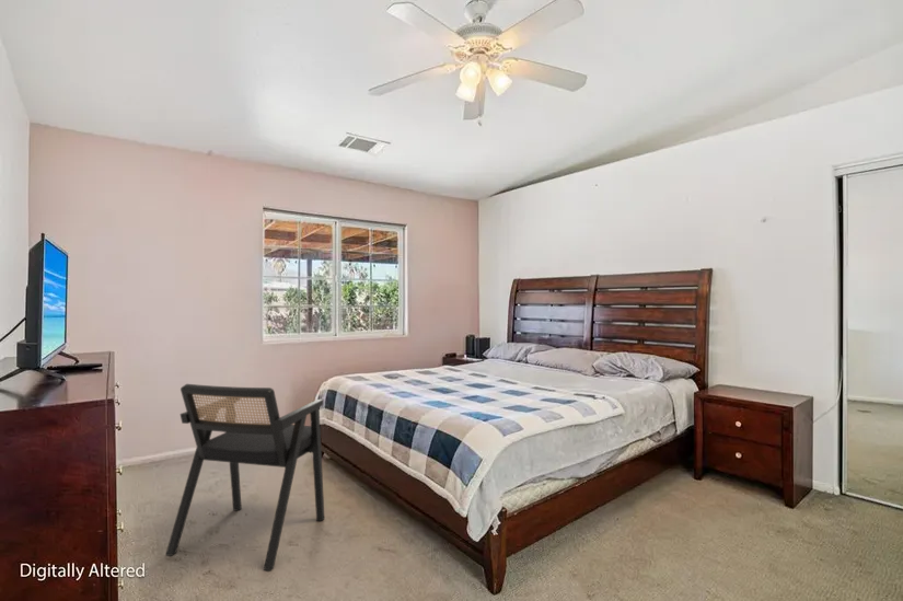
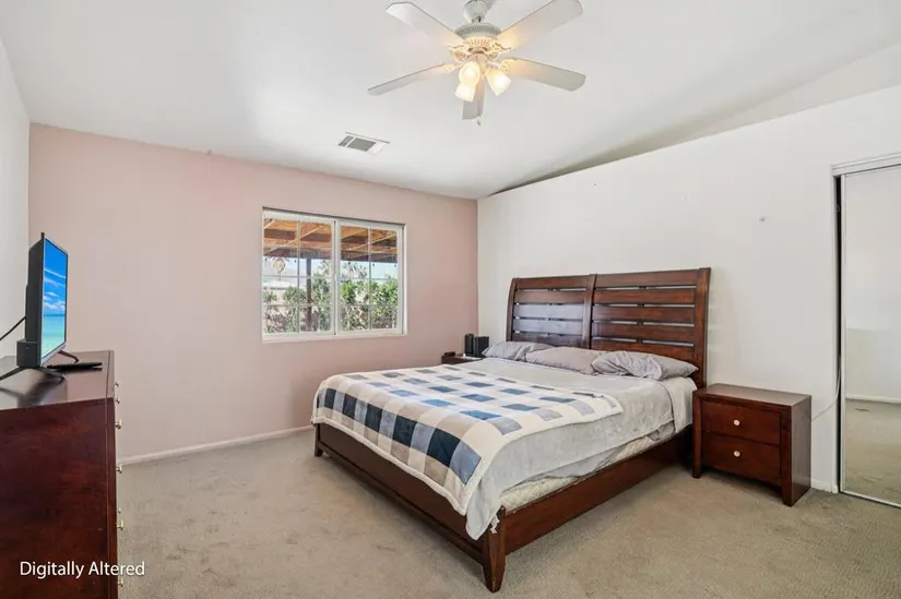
- armchair (251, 456)
